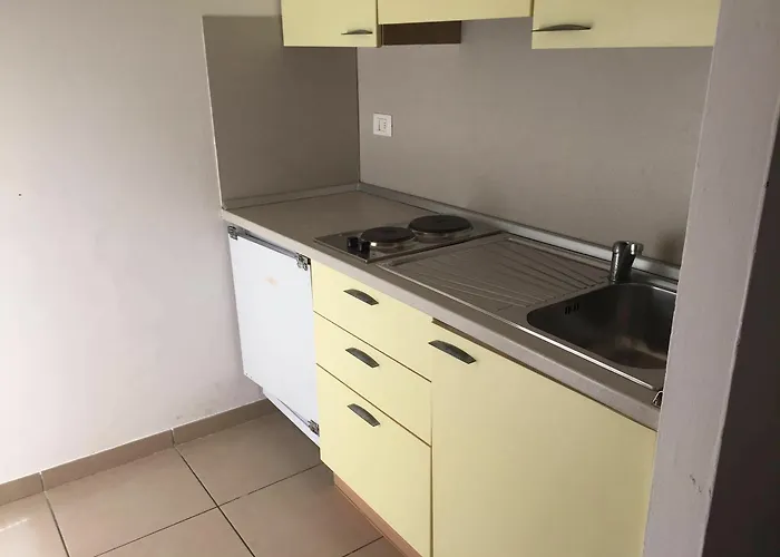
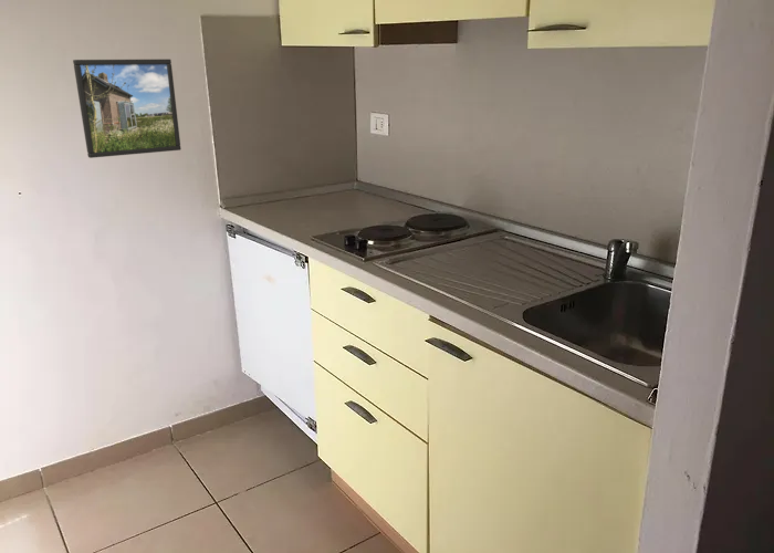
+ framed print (129, 107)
